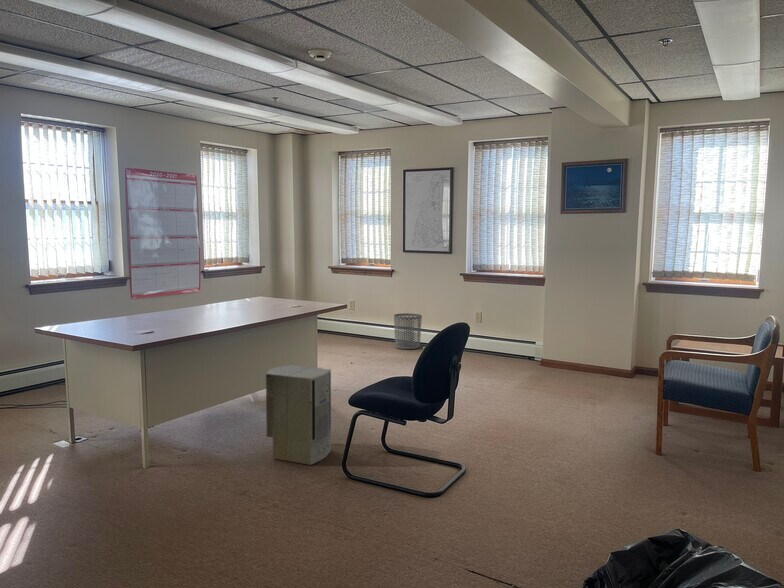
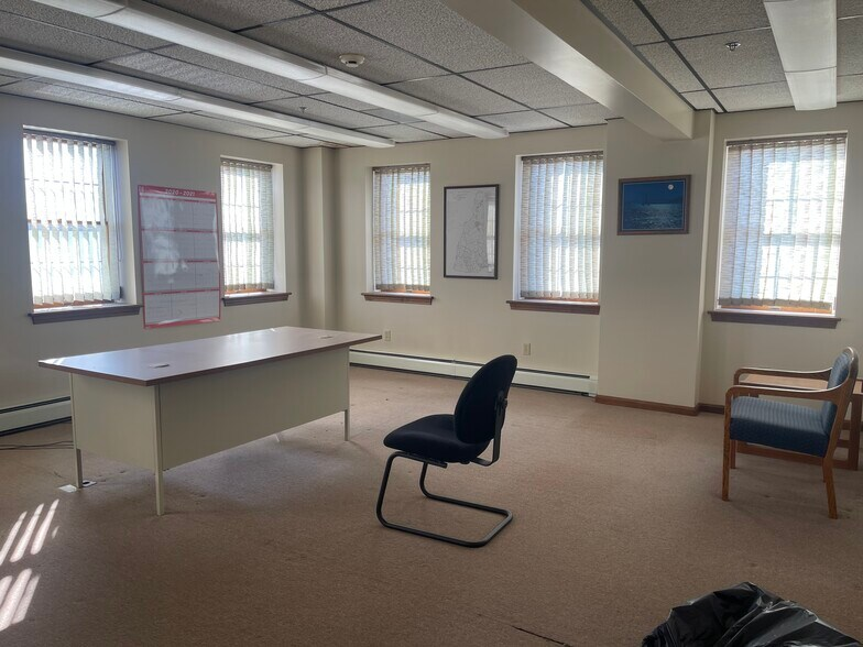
- air purifier (299, 413)
- waste bin (407, 331)
